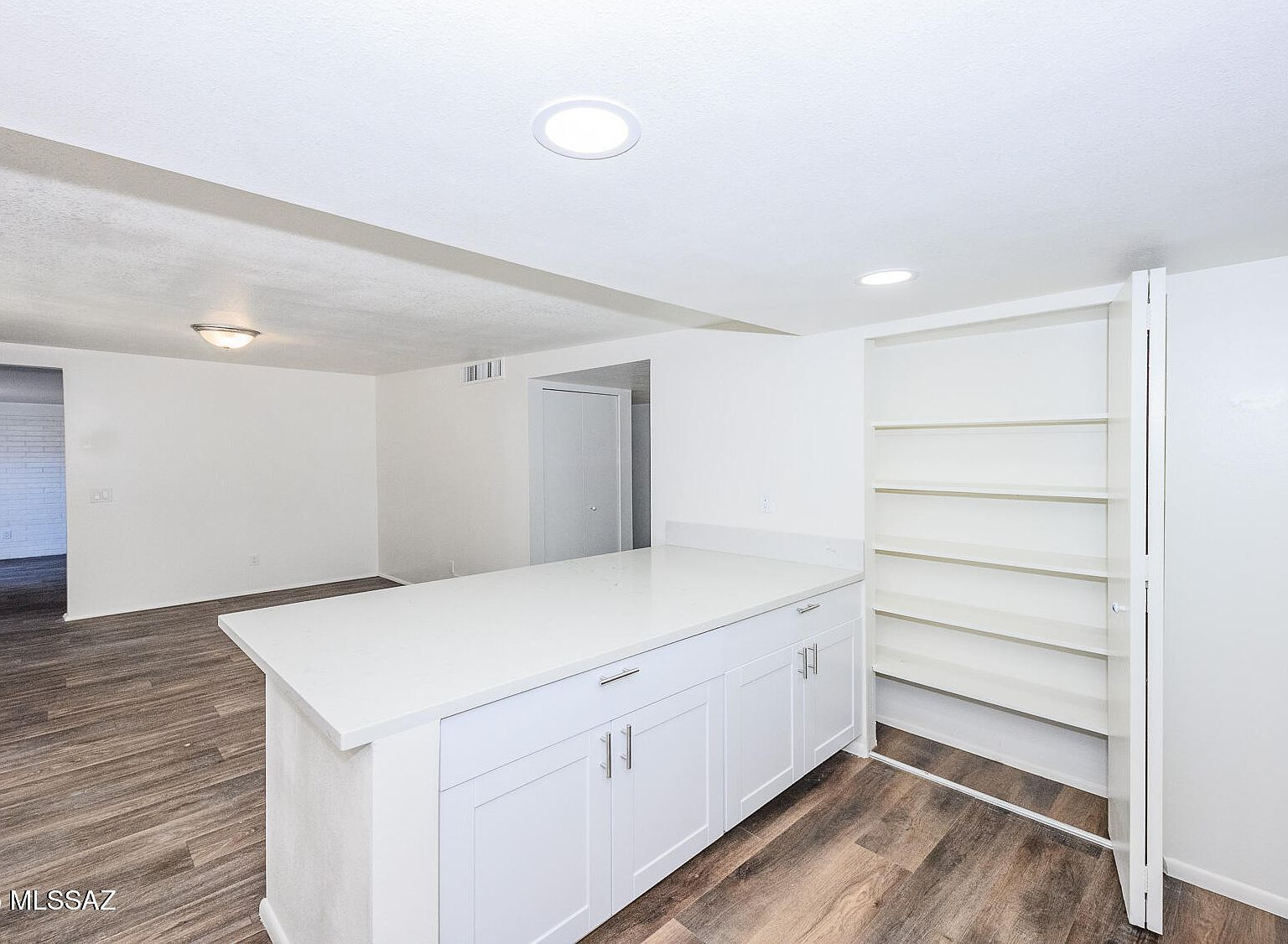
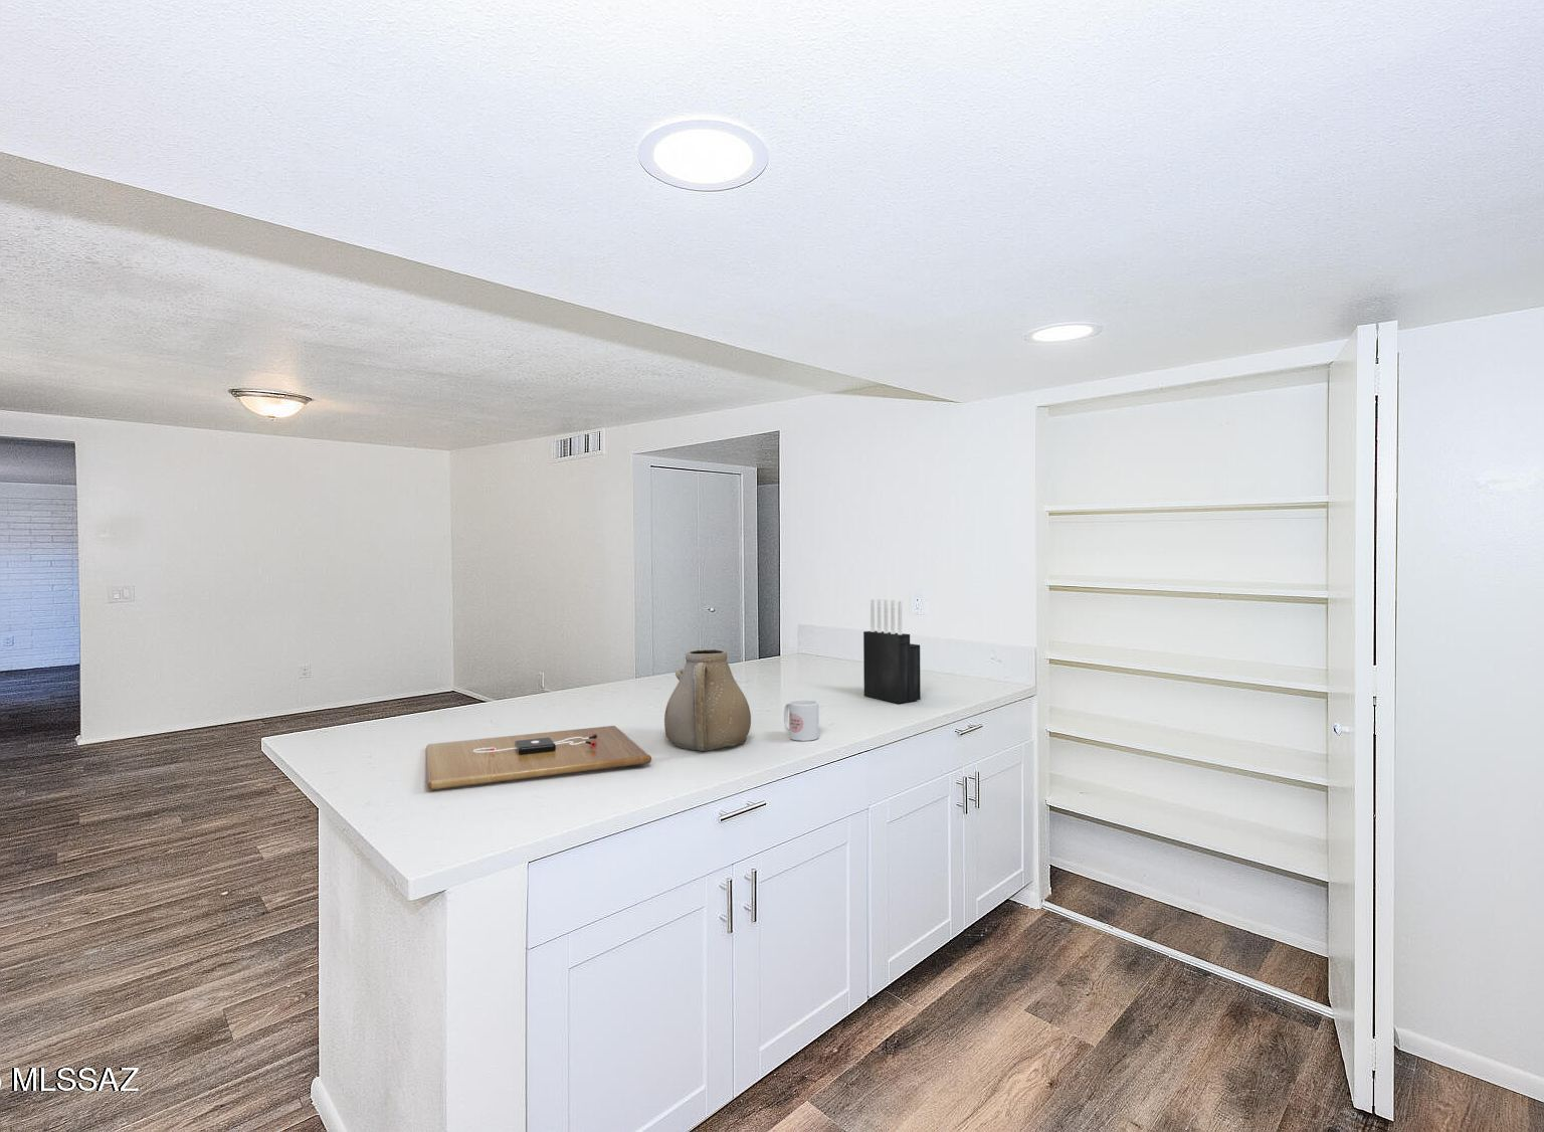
+ teapot (708, 697)
+ knife block (893, 649)
+ cutting board (535, 749)
+ mug (800, 718)
